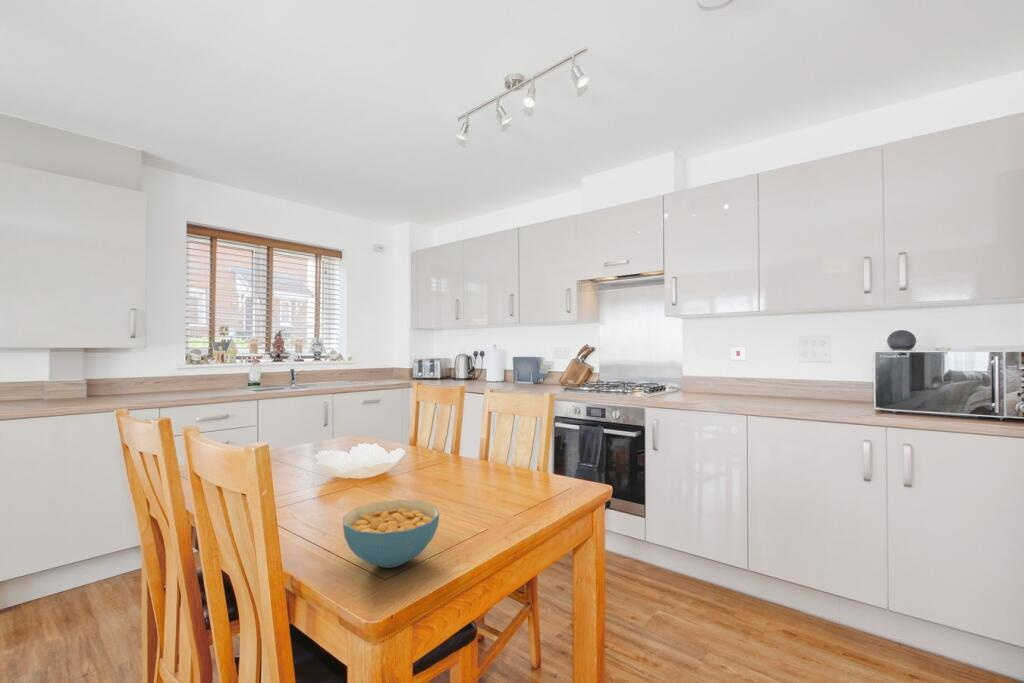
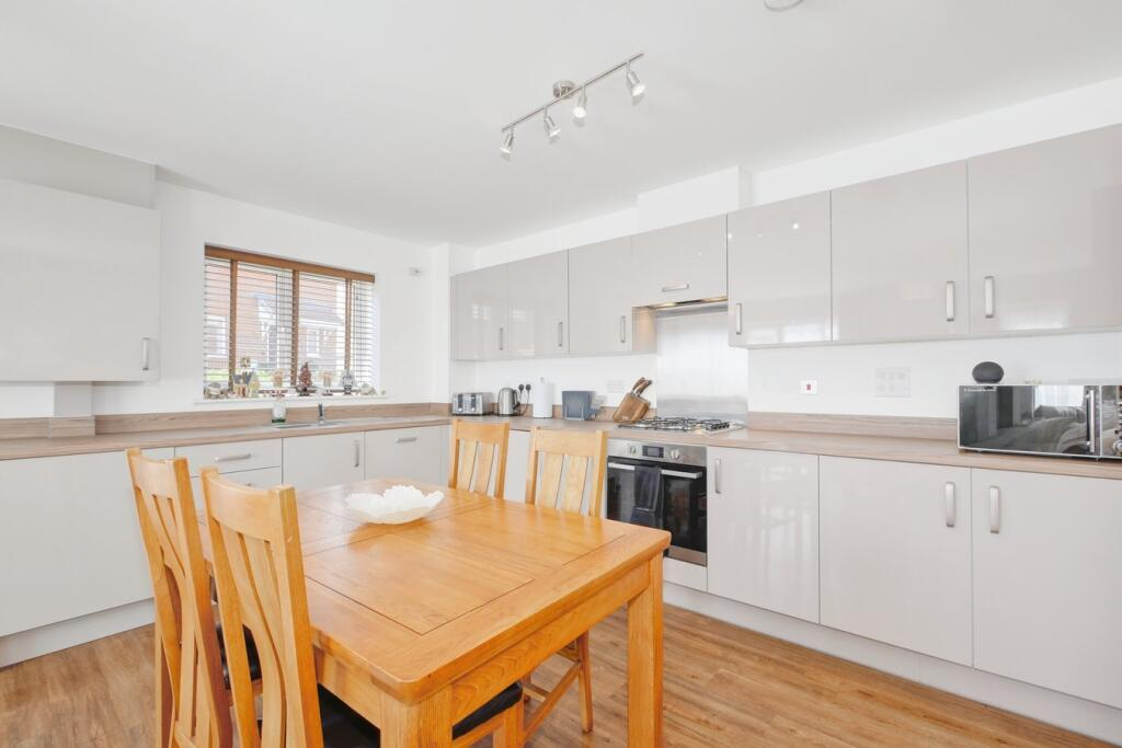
- cereal bowl (391, 538)
